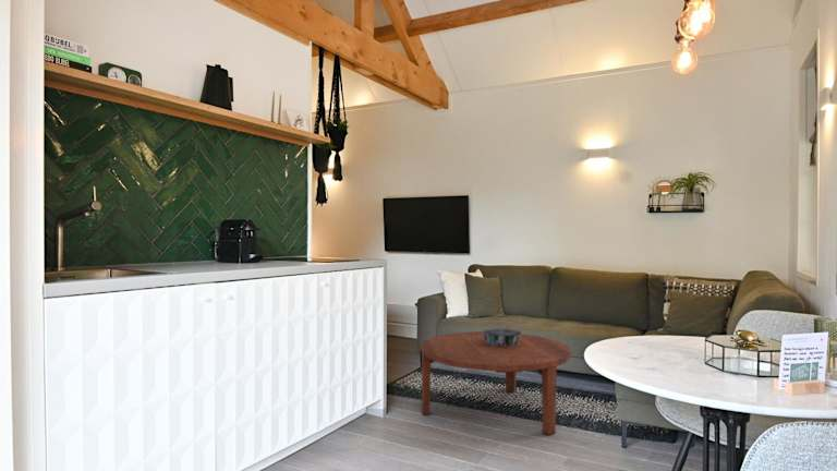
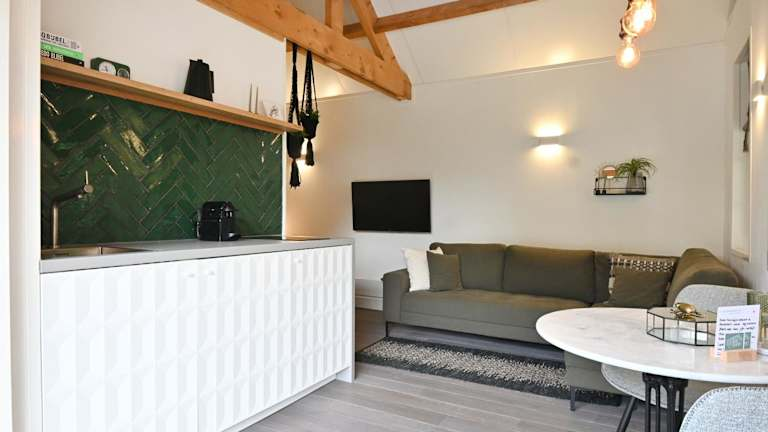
- decorative bowl (501, 337)
- coffee table (496, 372)
